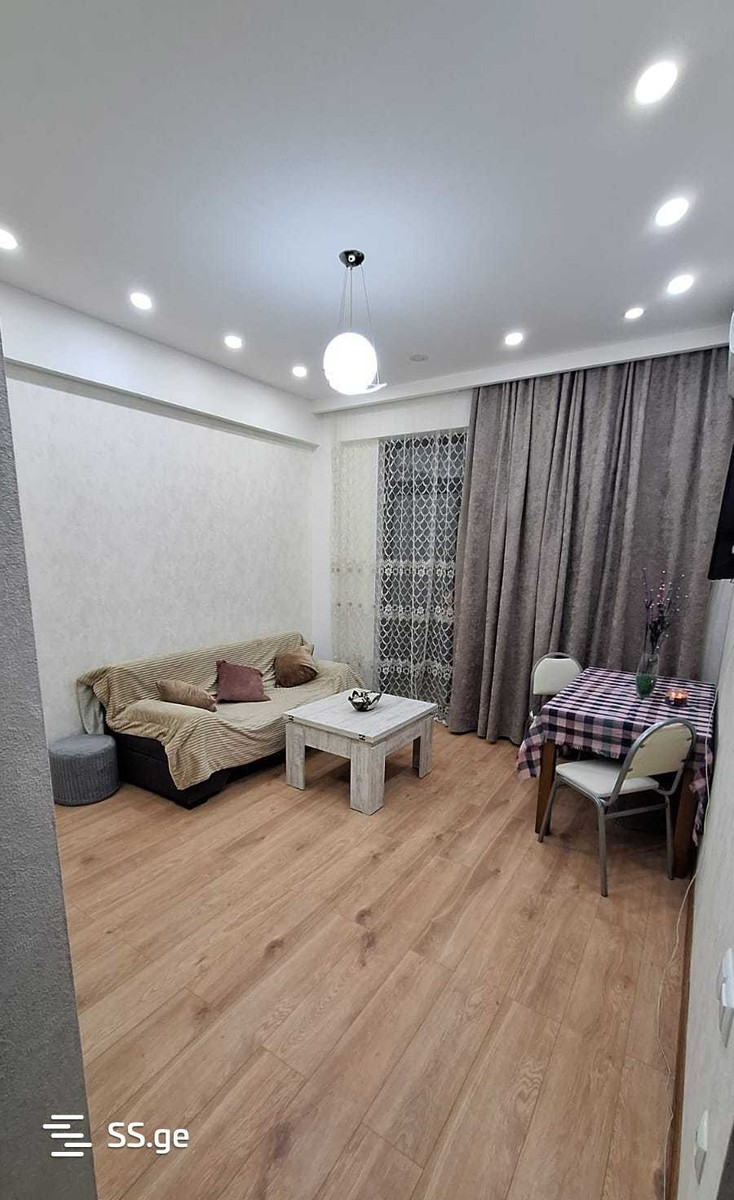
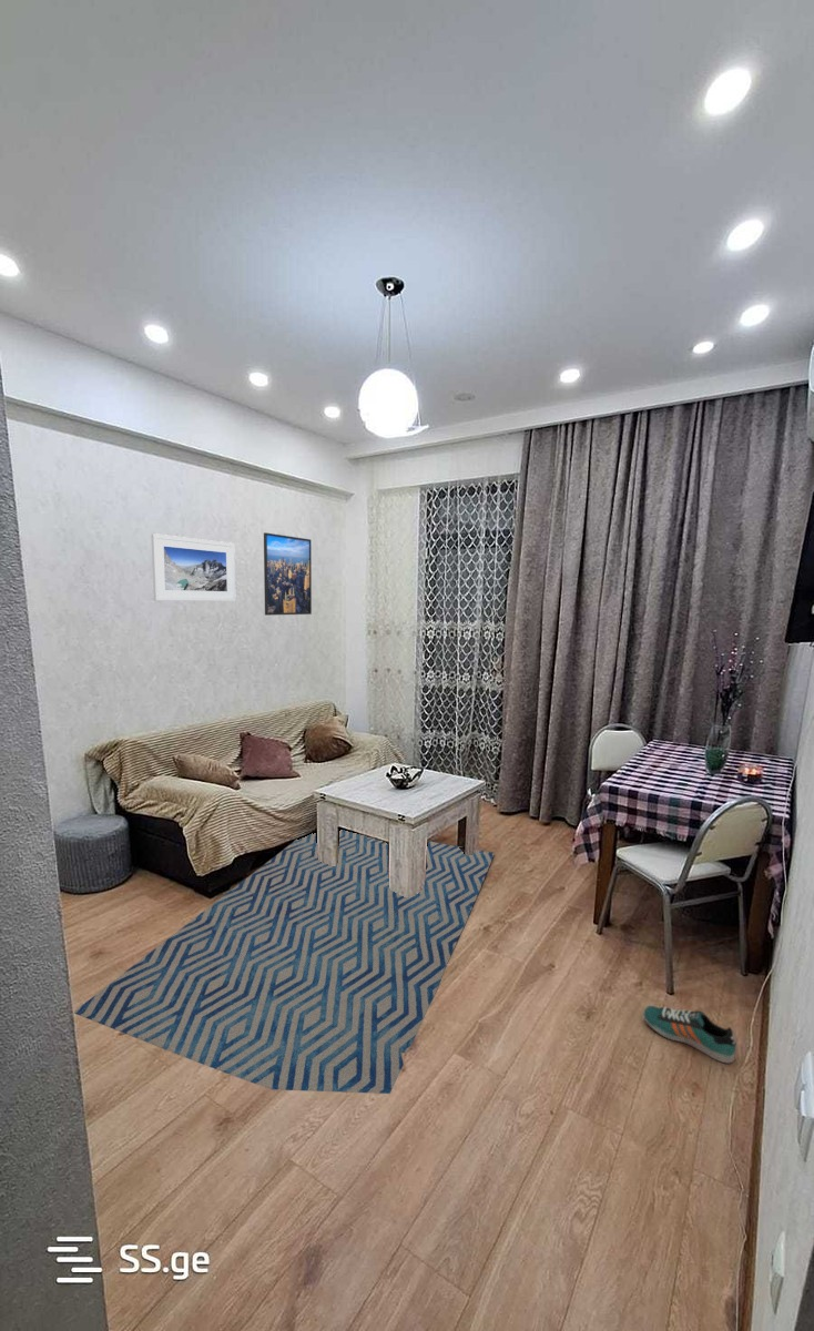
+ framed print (196, 570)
+ rug (336, 913)
+ sneaker (688, 1023)
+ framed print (288, 576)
